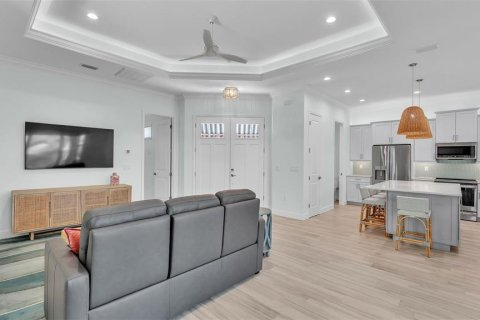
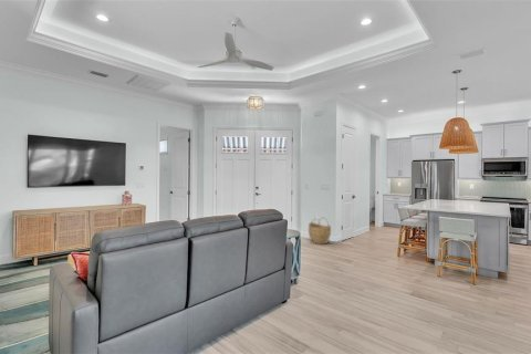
+ woven basket (319, 230)
